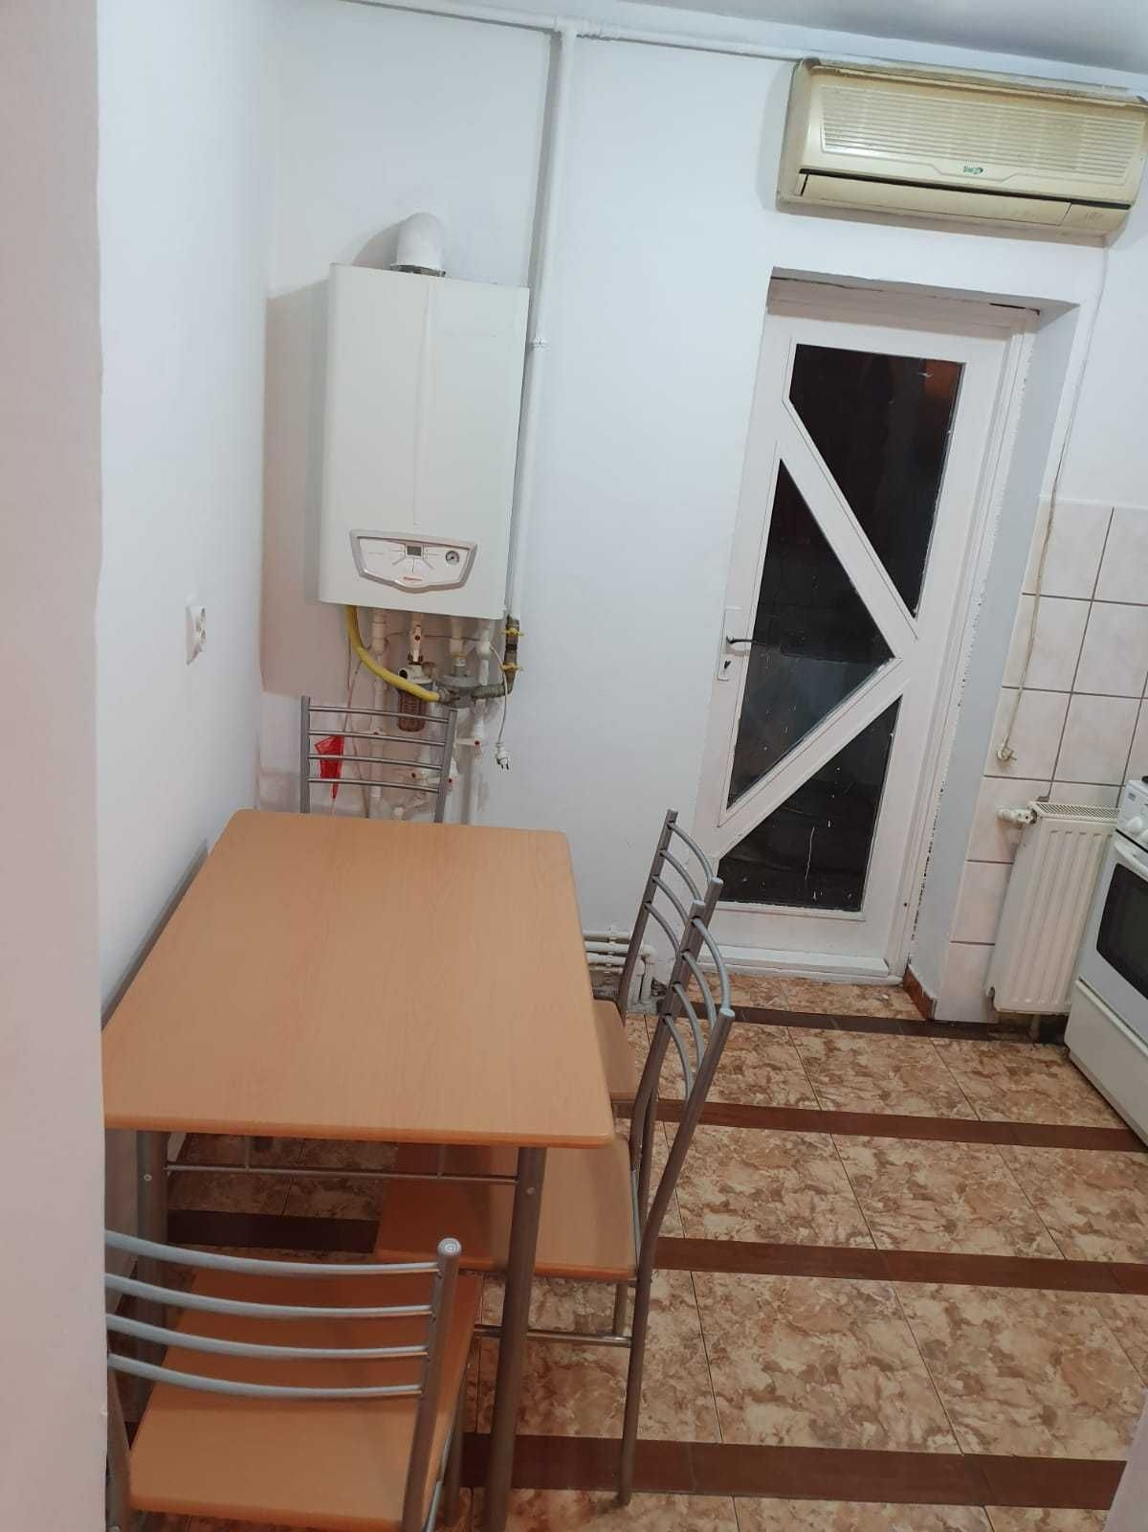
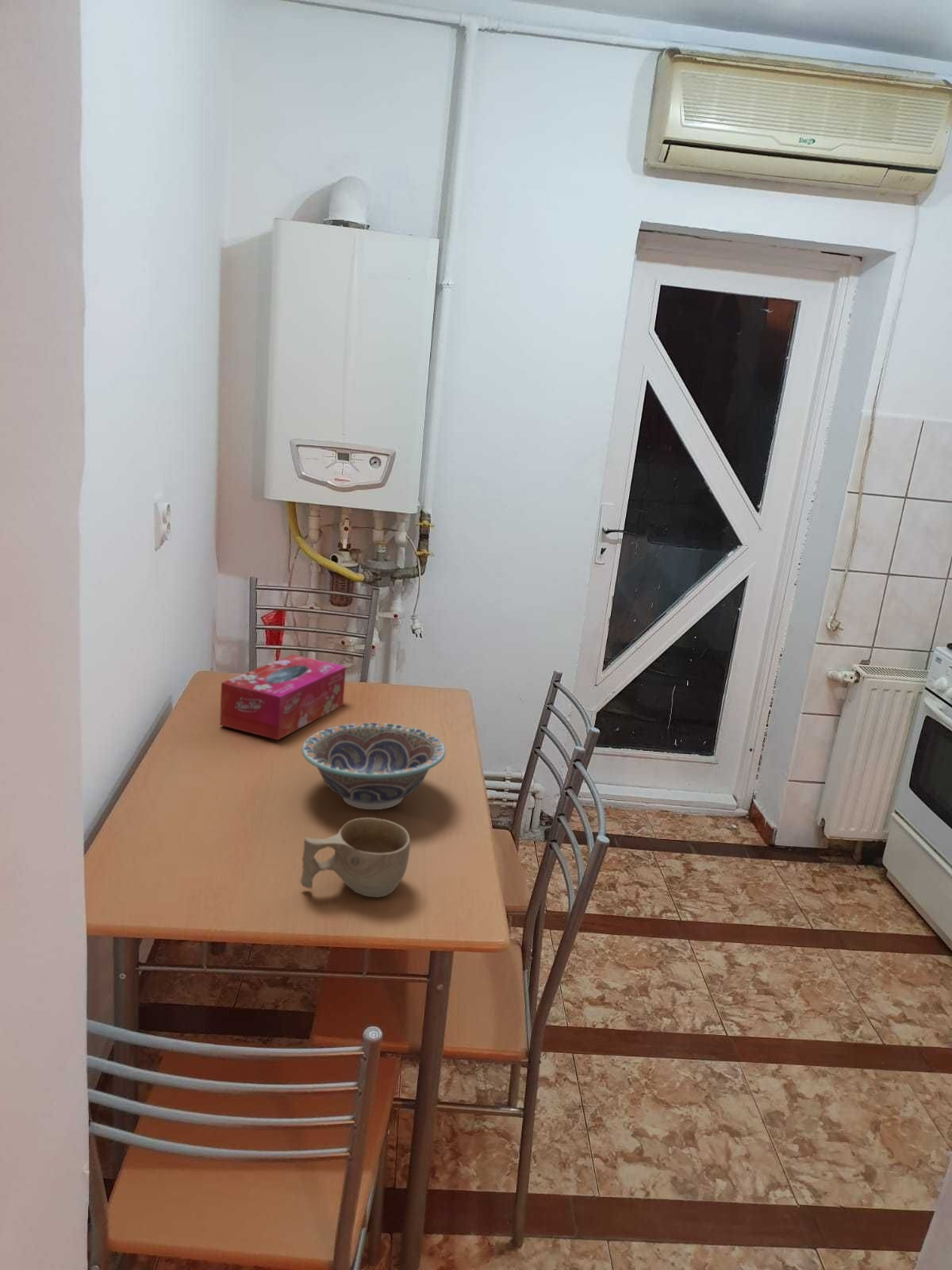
+ decorative bowl (372, 771)
+ cup (355, 860)
+ tissue box (285, 694)
